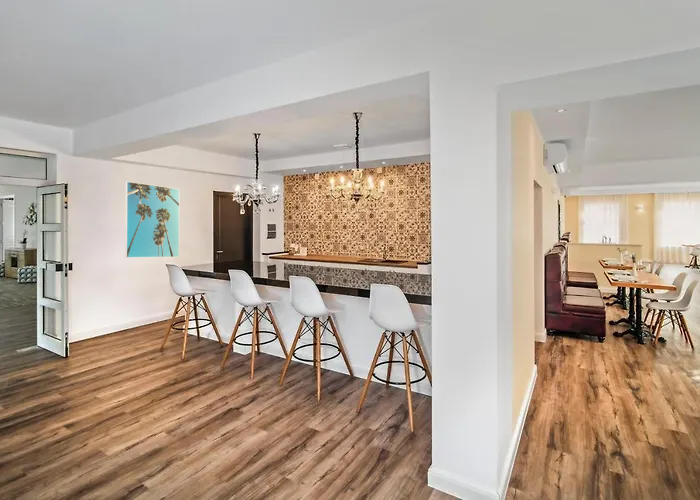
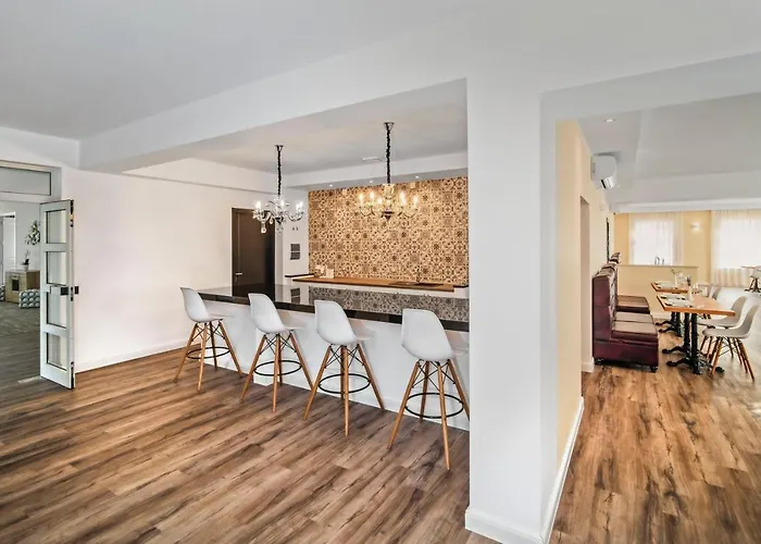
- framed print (153, 221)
